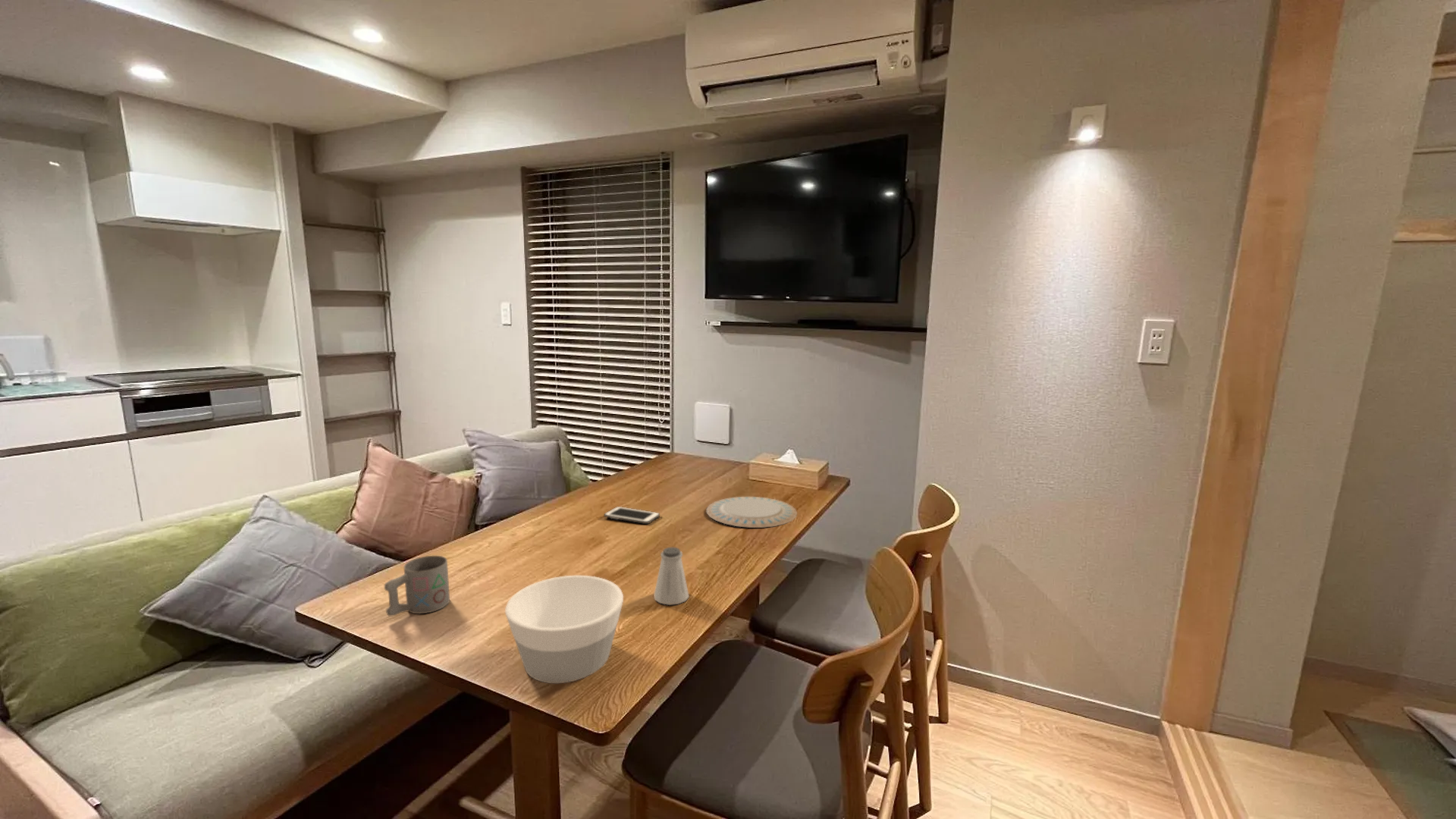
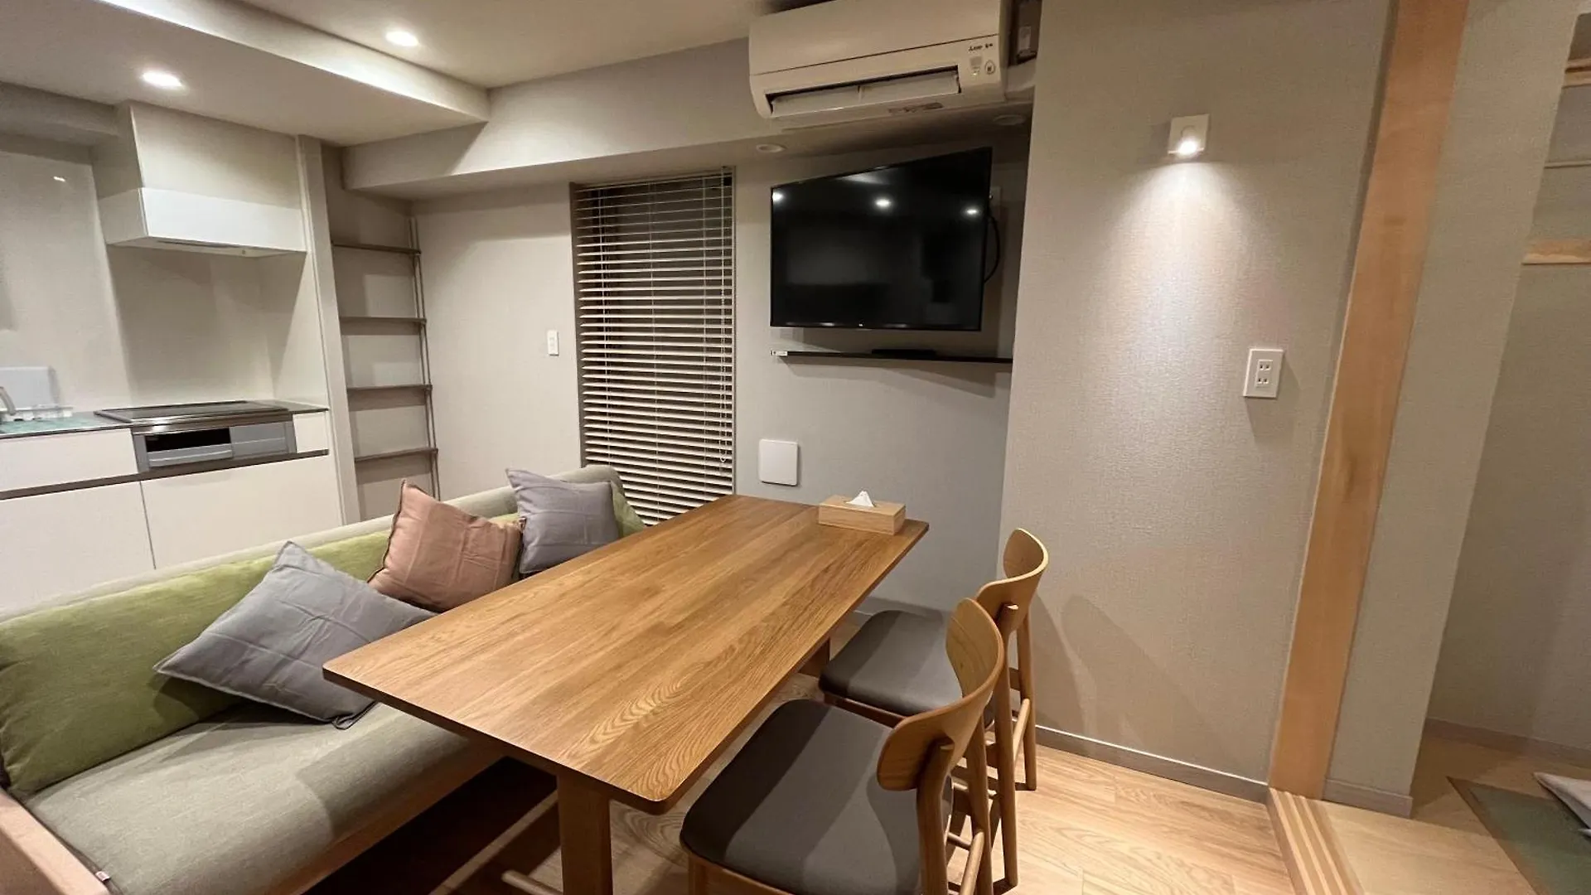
- chinaware (752, 509)
- saltshaker (671, 573)
- bowl (566, 629)
- cell phone (632, 515)
- mug (417, 588)
